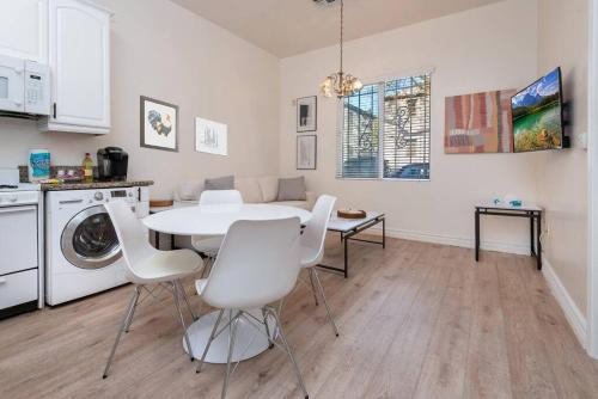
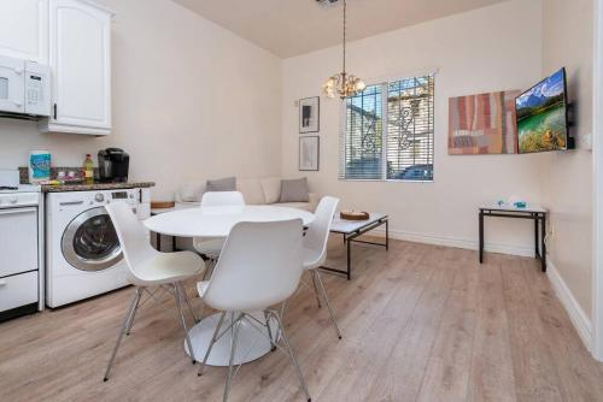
- wall art (210, 137)
- wall art (160, 125)
